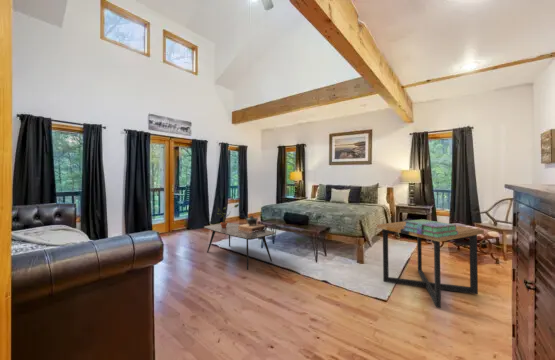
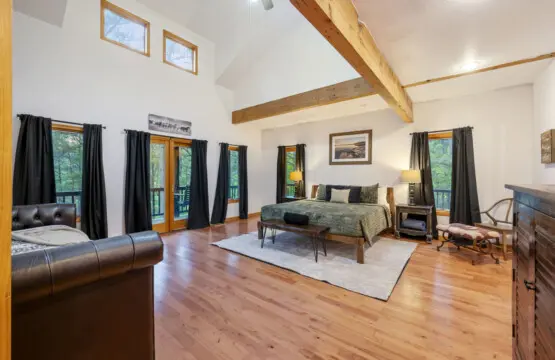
- potted plant (226, 216)
- stack of books (429, 227)
- decorative urn (251, 222)
- coffee table (238, 237)
- side table (421, 257)
